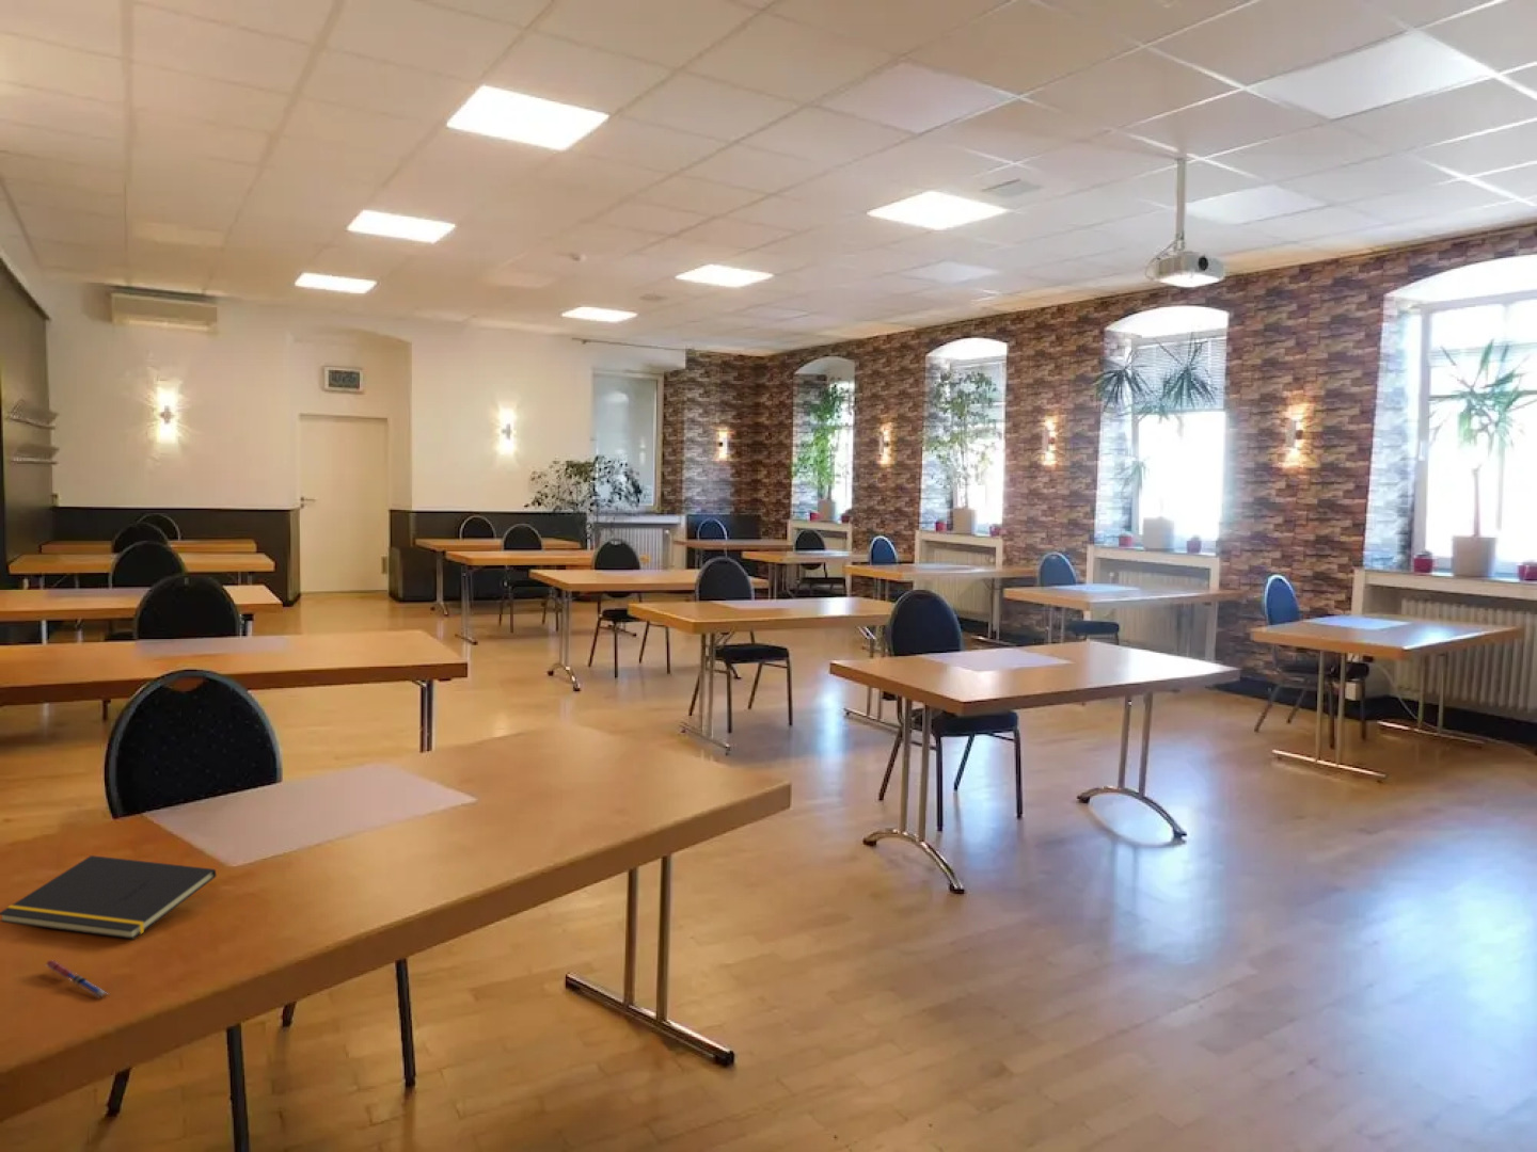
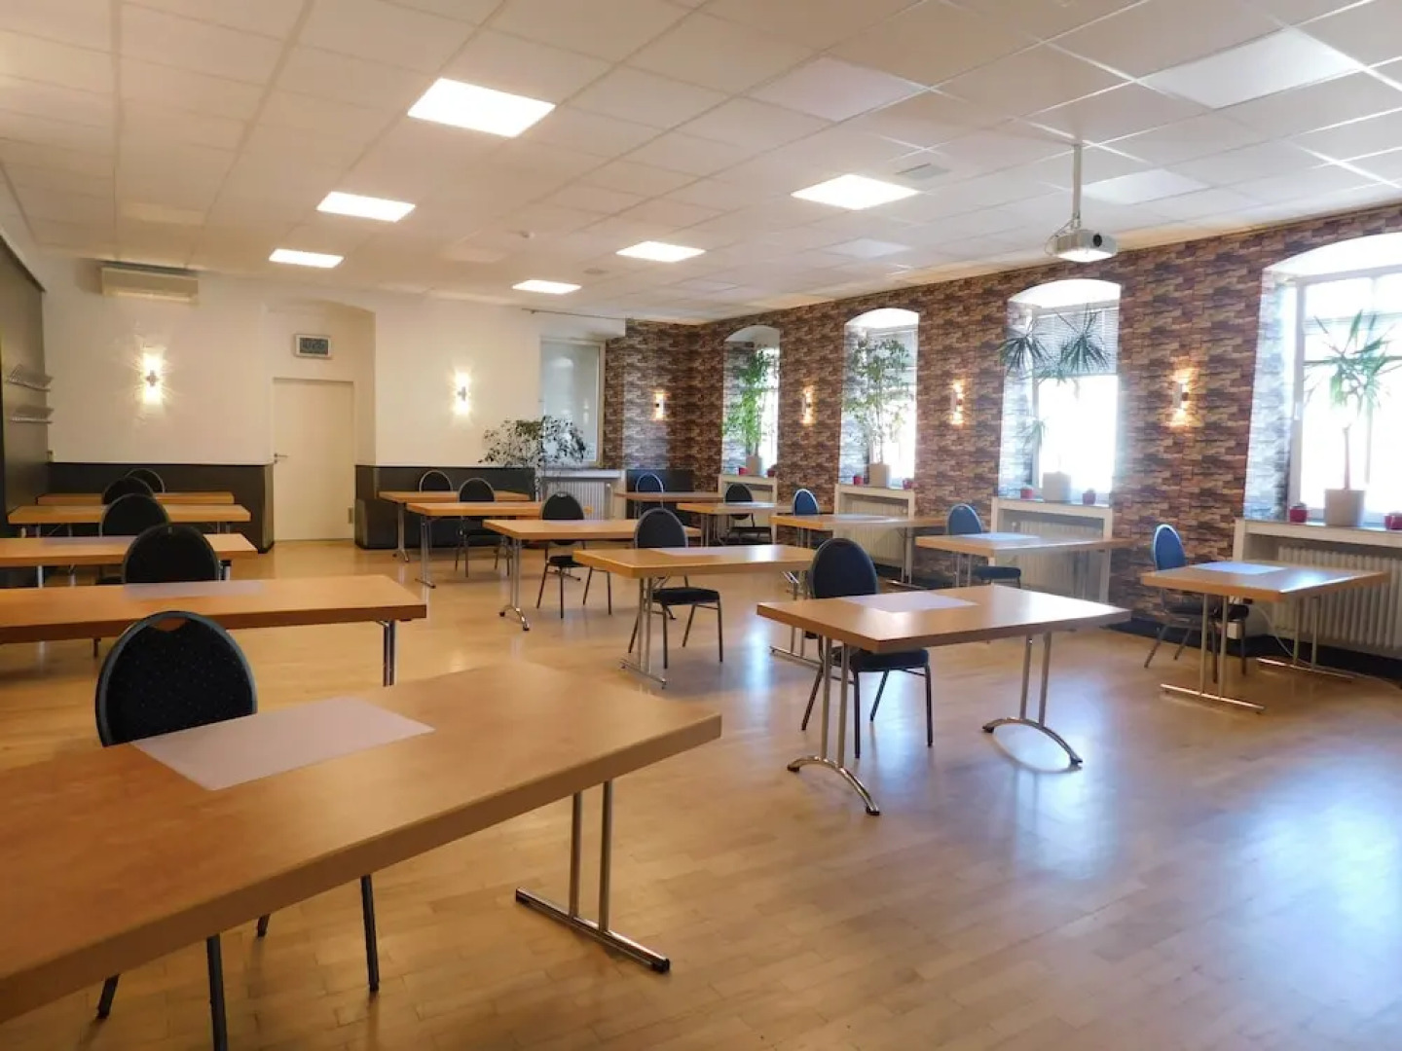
- pen (76, 977)
- notepad (111, 894)
